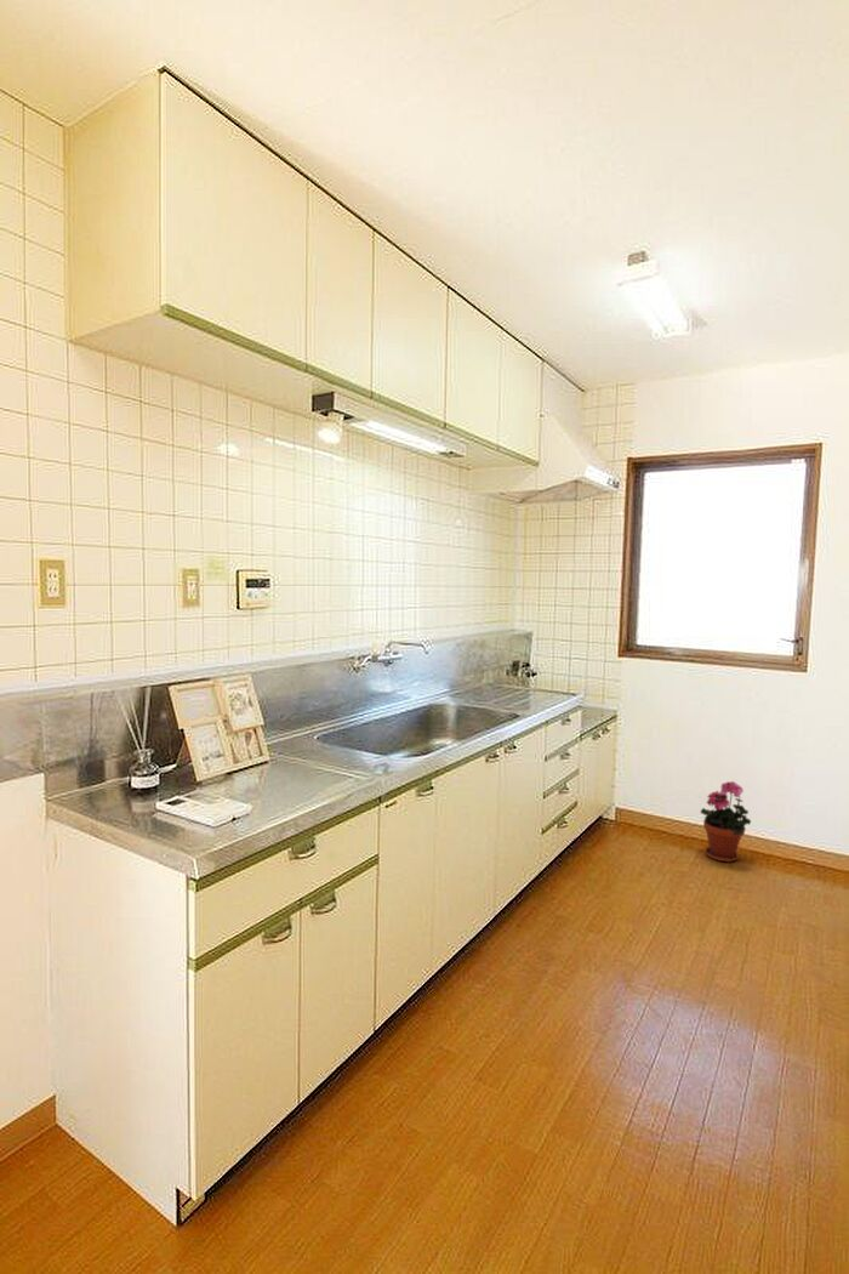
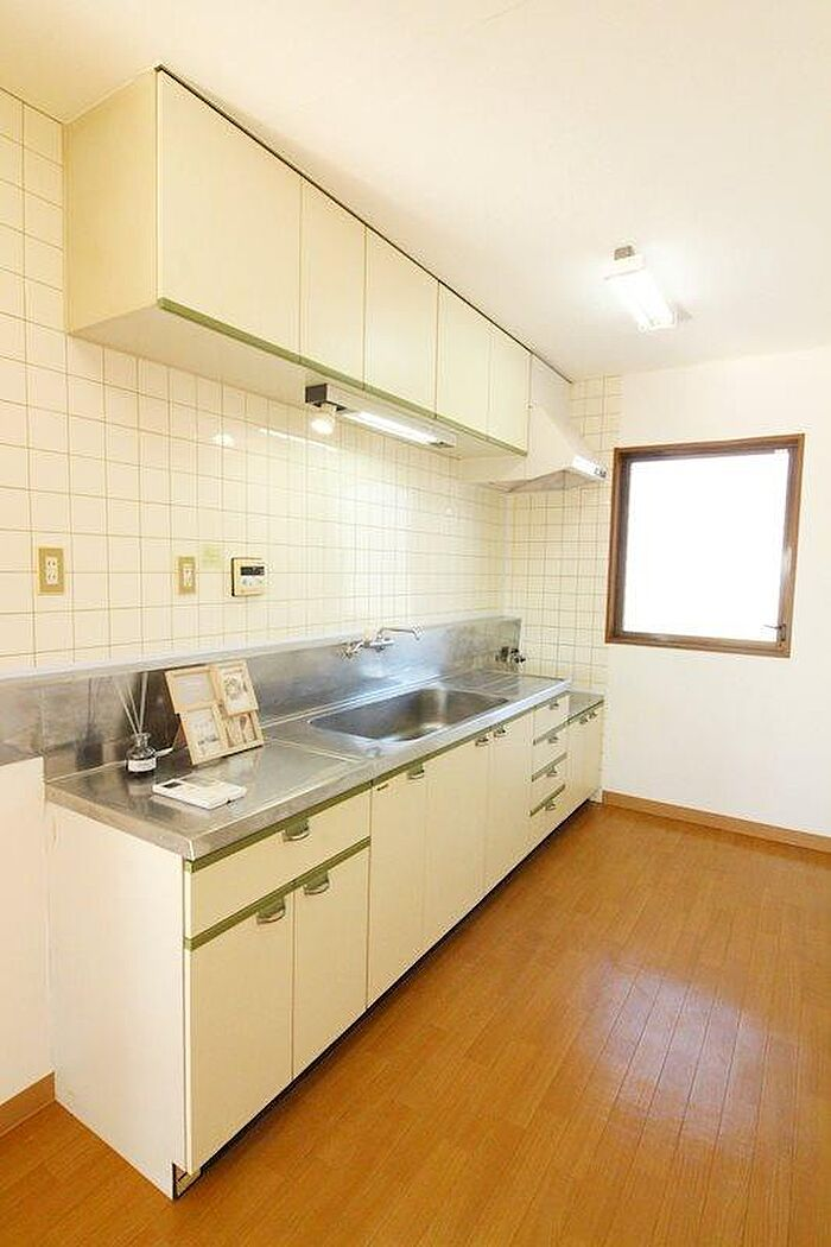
- potted plant (724, 818)
